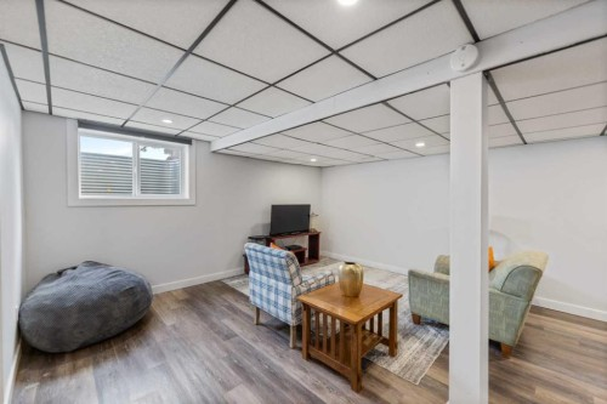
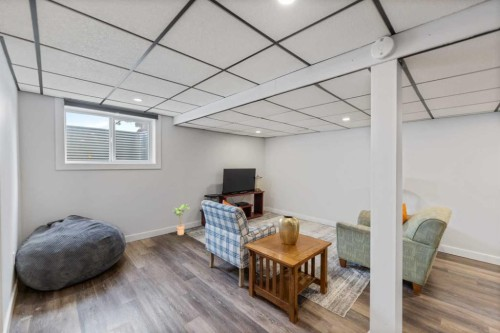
+ potted plant (179, 218)
